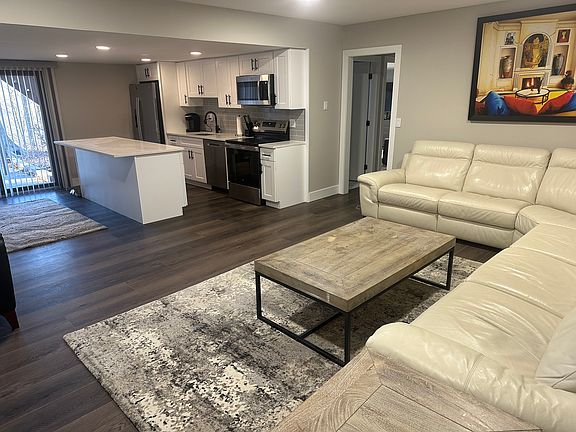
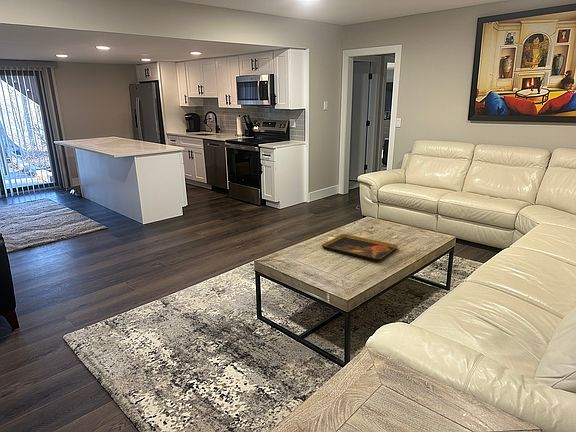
+ decorative tray (359, 246)
